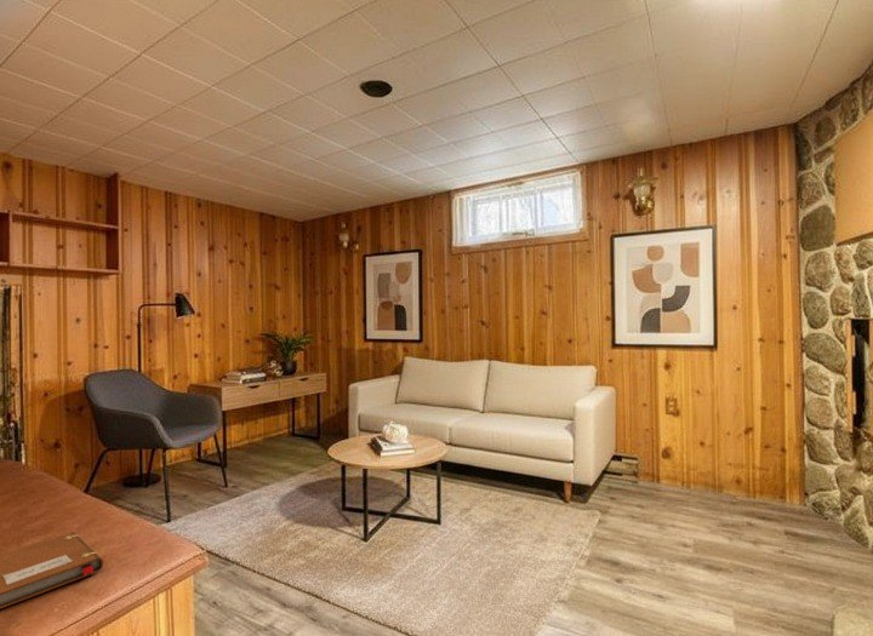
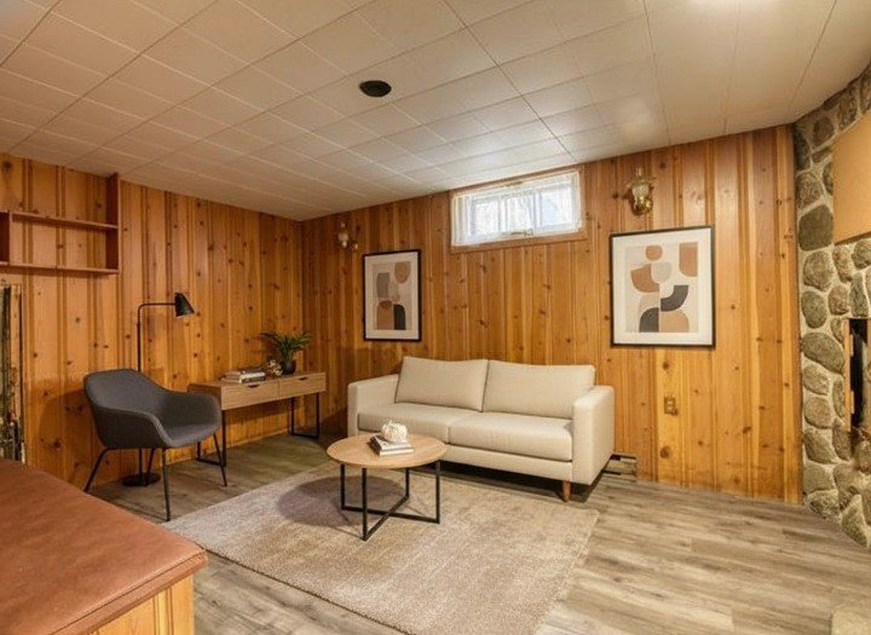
- notebook (40, 566)
